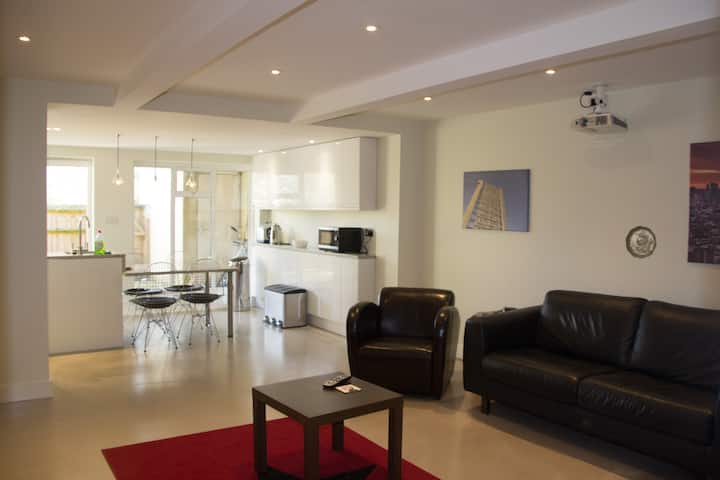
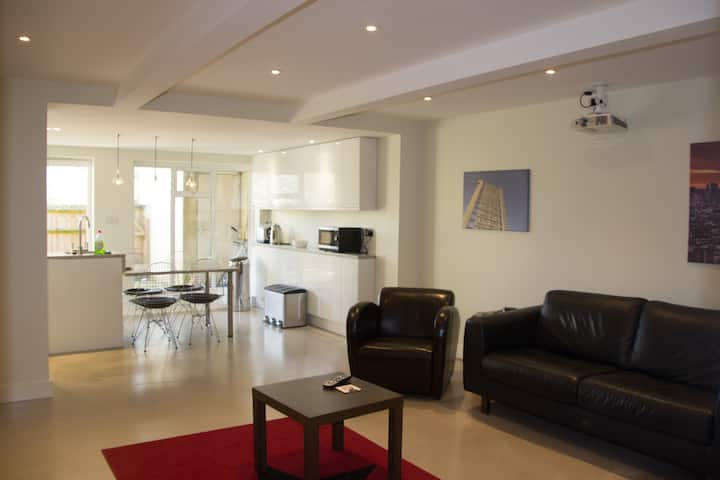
- decorative plate (641, 242)
